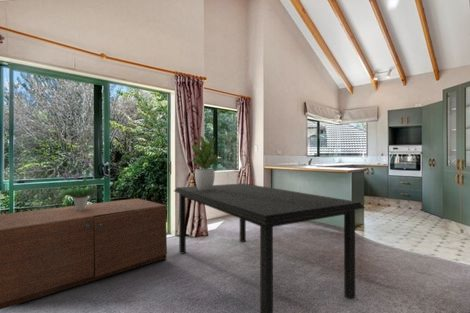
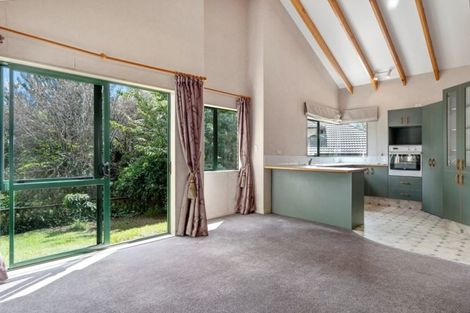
- potted plant (206, 162)
- dining table (245, 231)
- storage trunk (82, 241)
- potted plant (79, 185)
